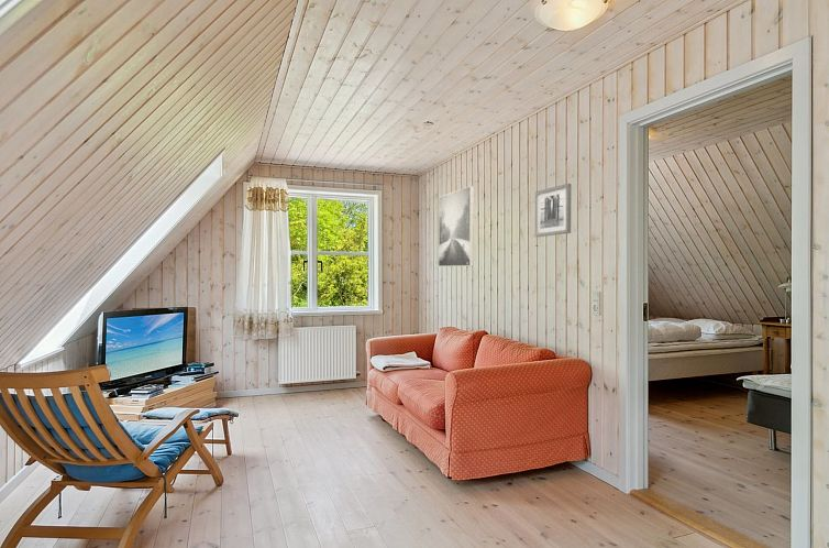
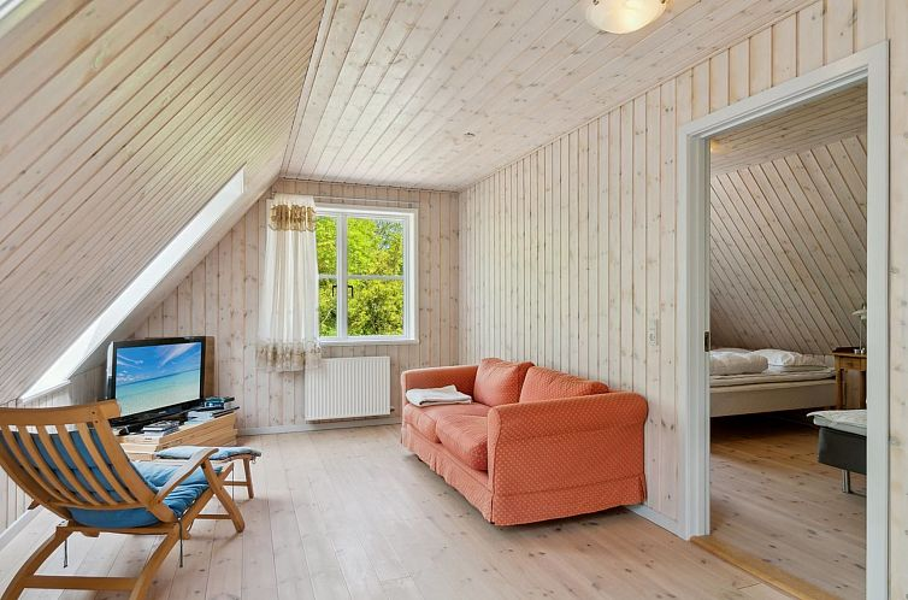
- wall art (552, 211)
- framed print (454, 229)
